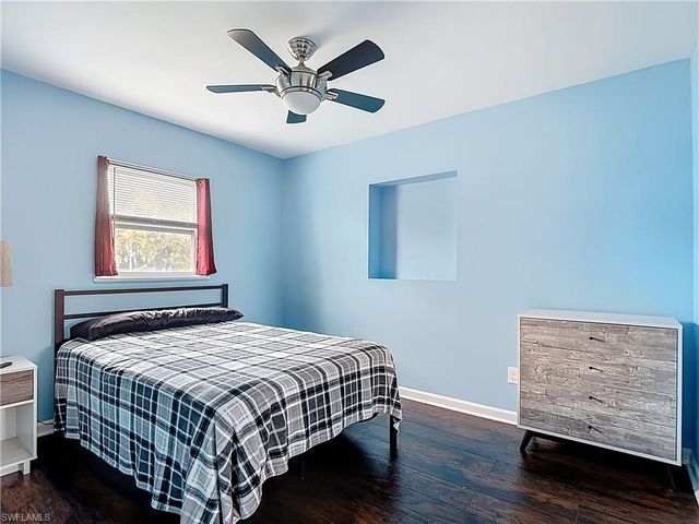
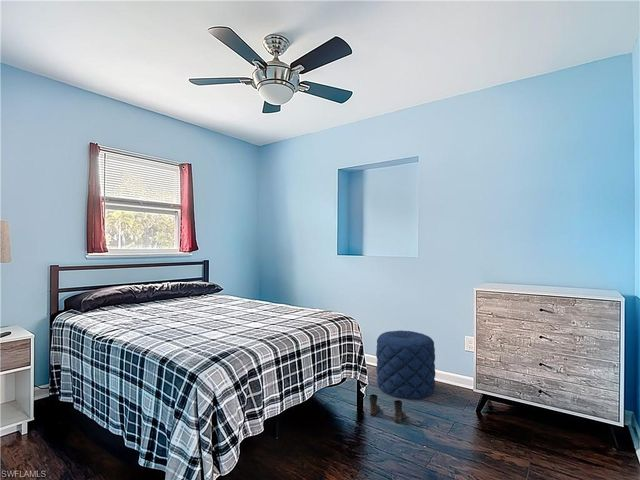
+ pouf (405, 361)
+ boots (394, 404)
